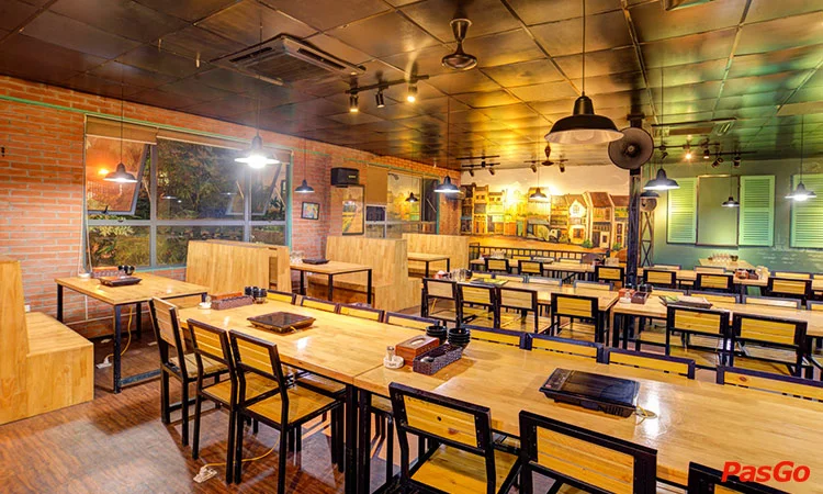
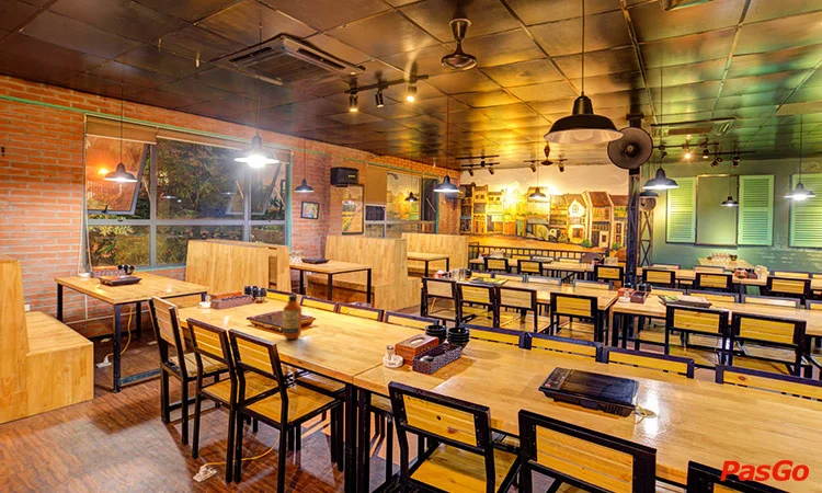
+ bottle (292, 317)
